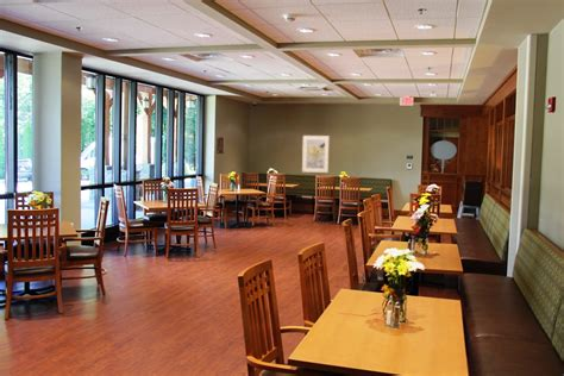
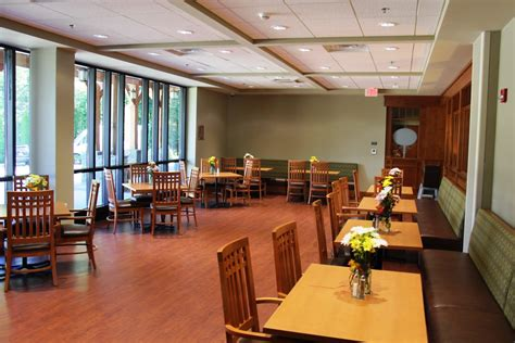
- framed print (315, 153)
